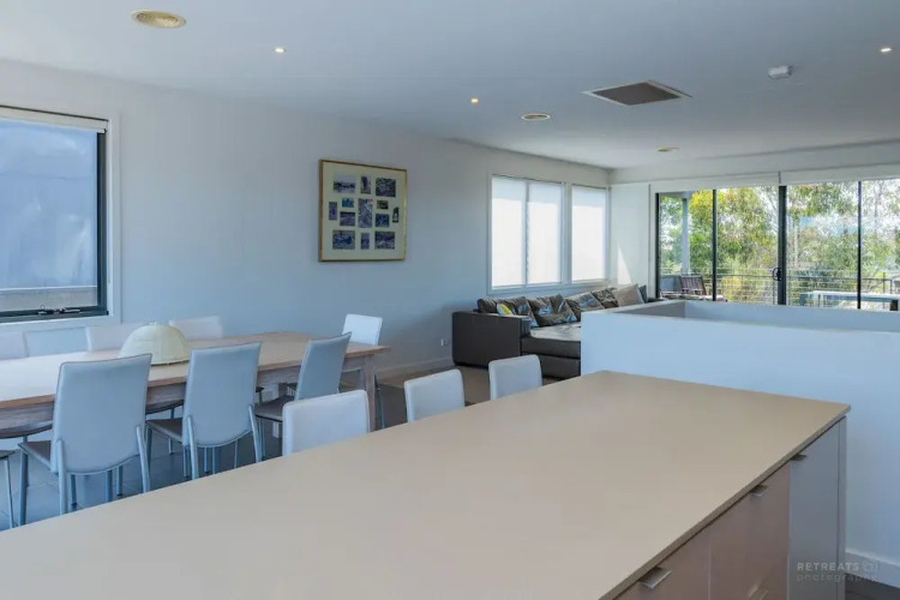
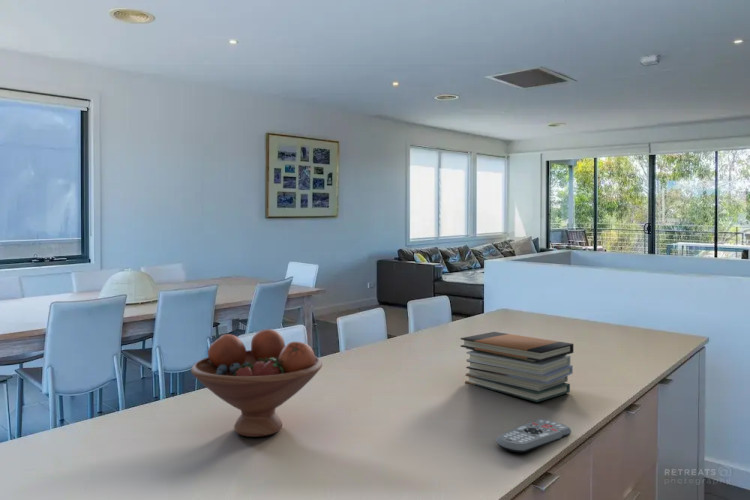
+ book stack (516, 364)
+ remote control (532, 435)
+ fruit bowl (258, 383)
